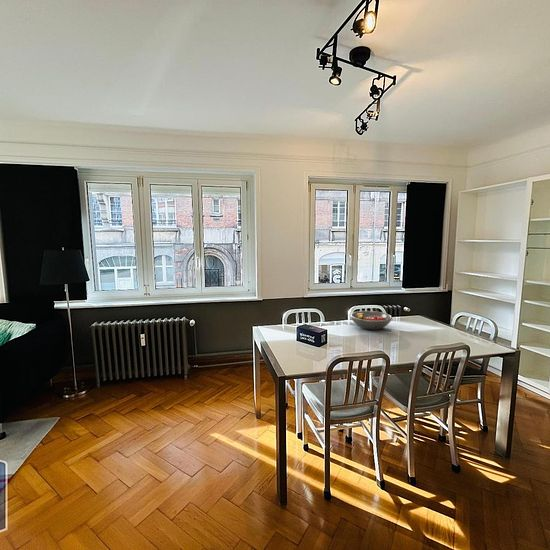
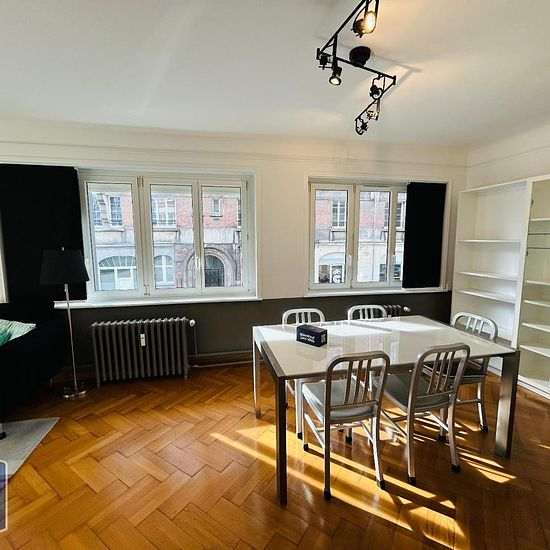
- fruit bowl (370, 319)
